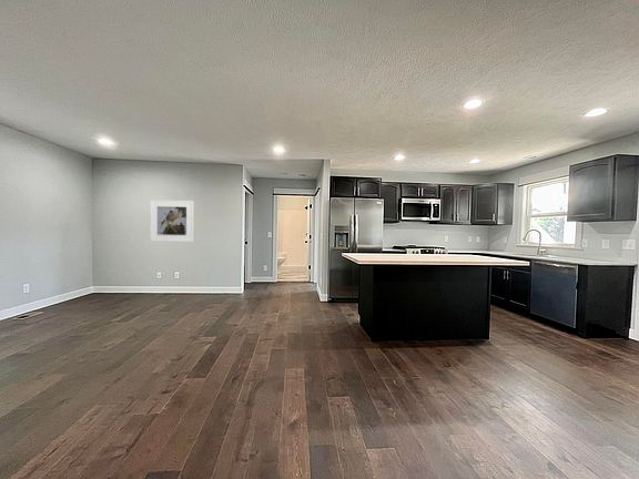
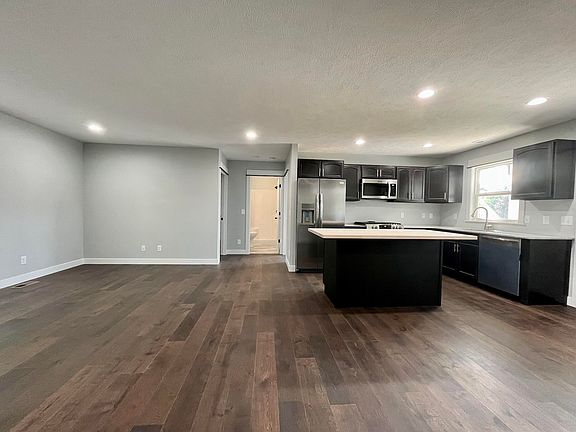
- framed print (172, 221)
